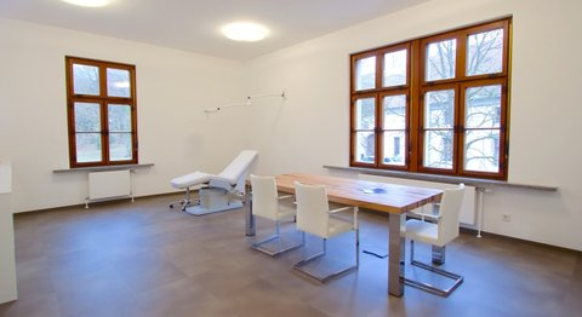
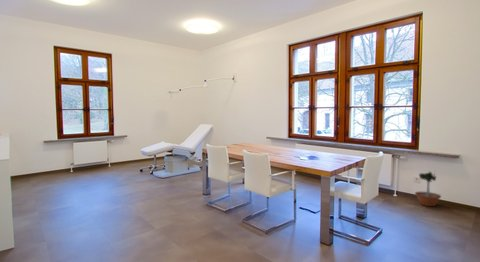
+ potted tree (427, 186)
